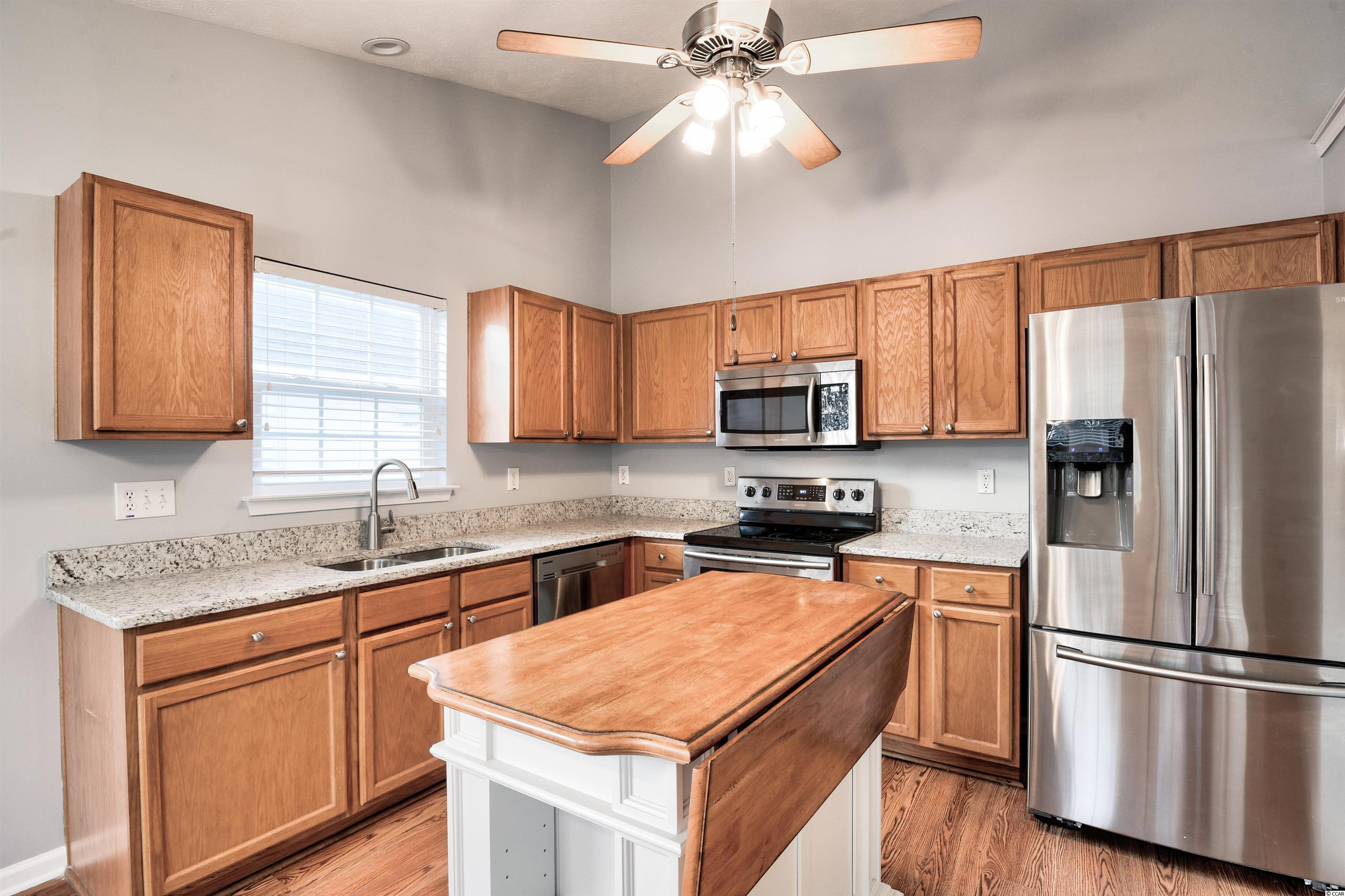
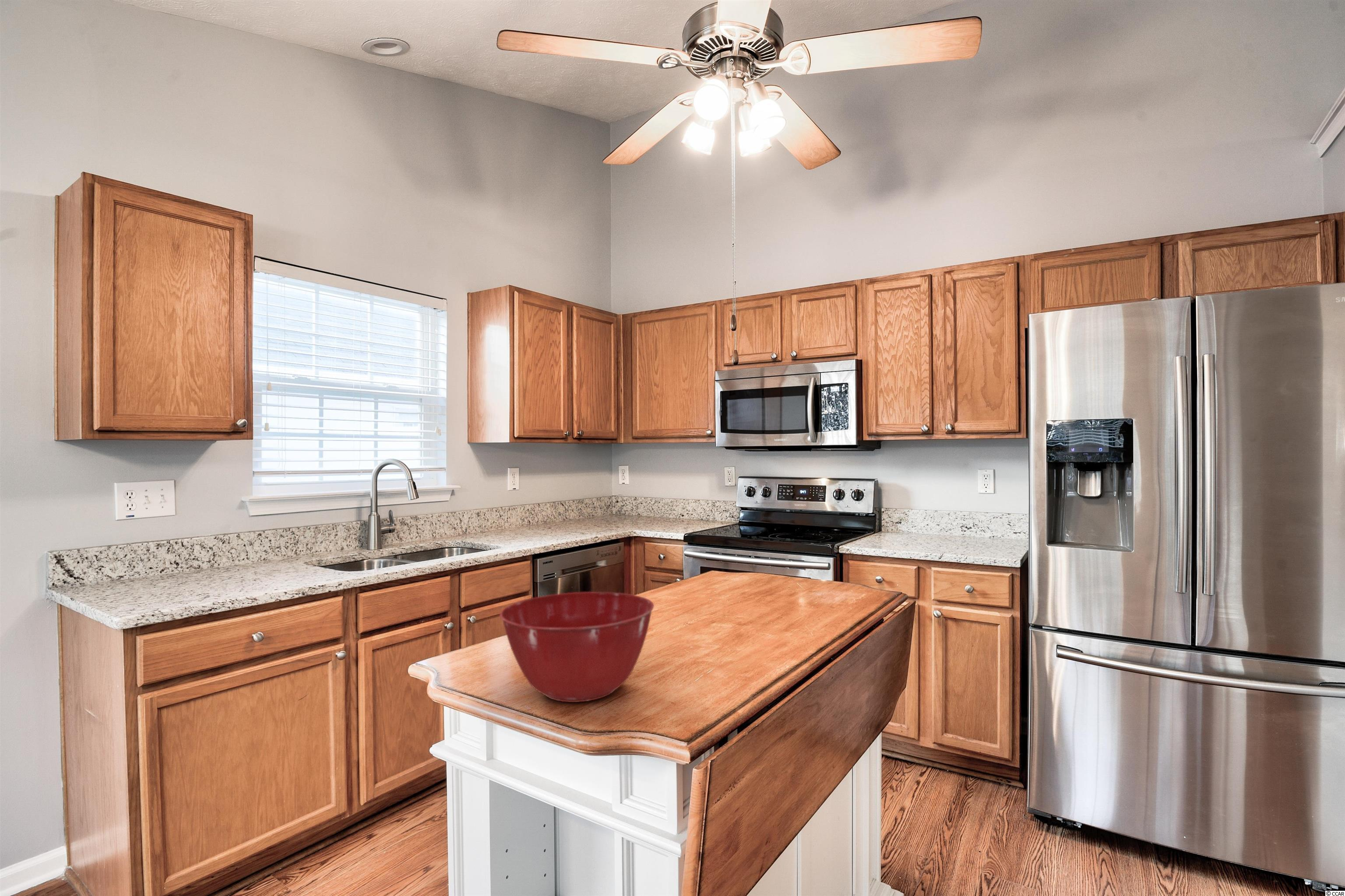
+ mixing bowl (578, 647)
